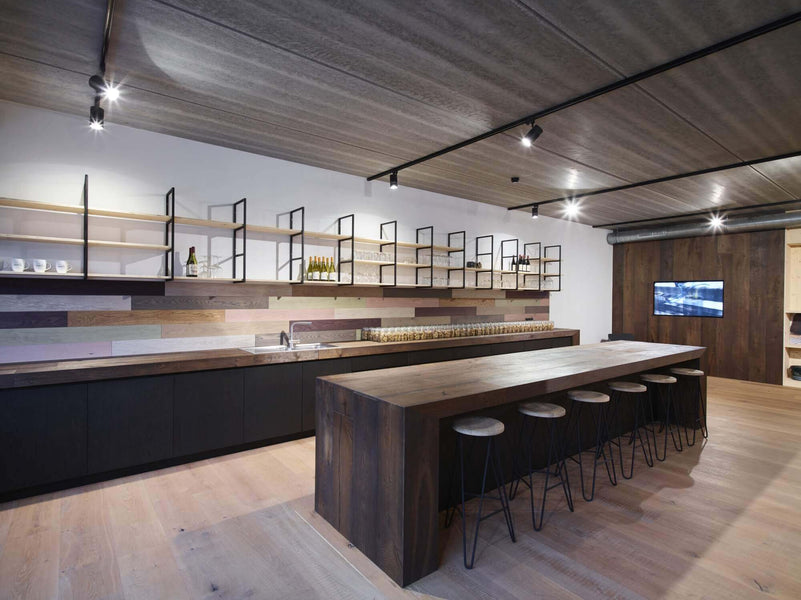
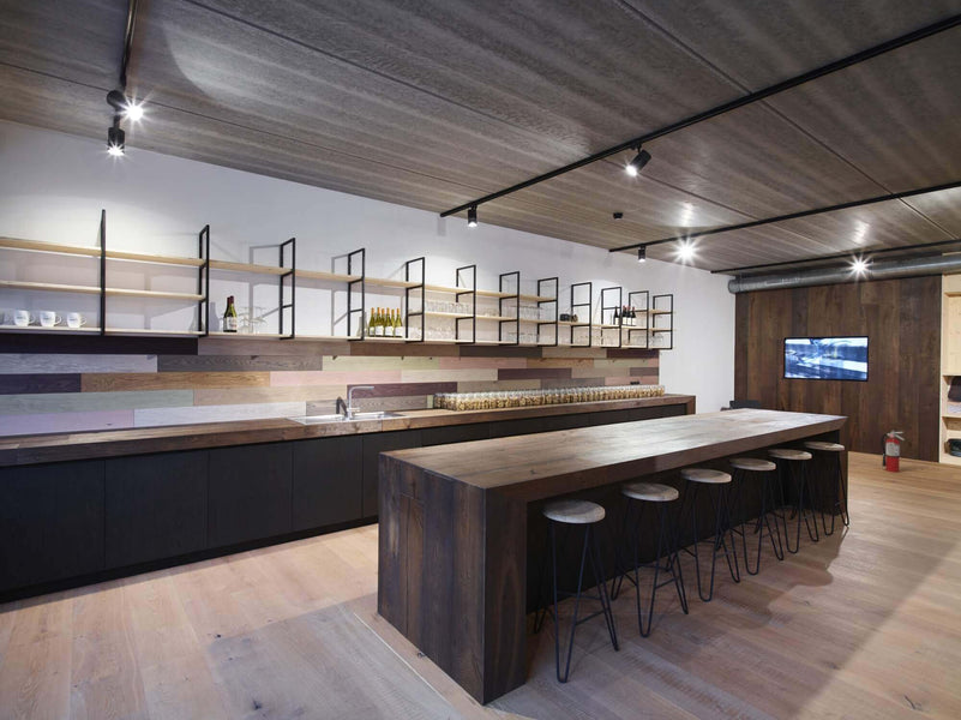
+ fire extinguisher (891, 450)
